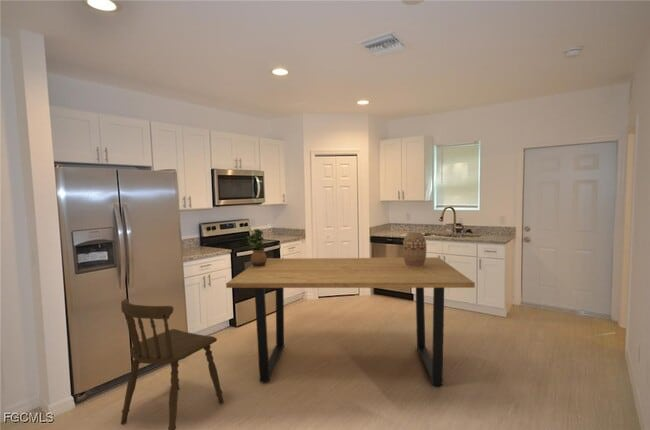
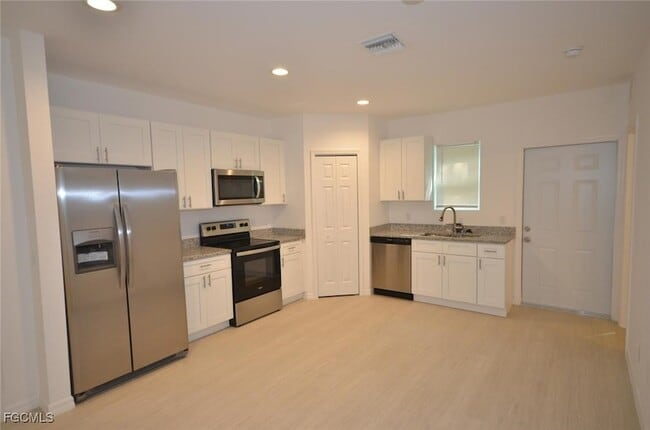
- dining chair (171, 353)
- potted plant (256, 247)
- dining table (348, 287)
- vase (414, 248)
